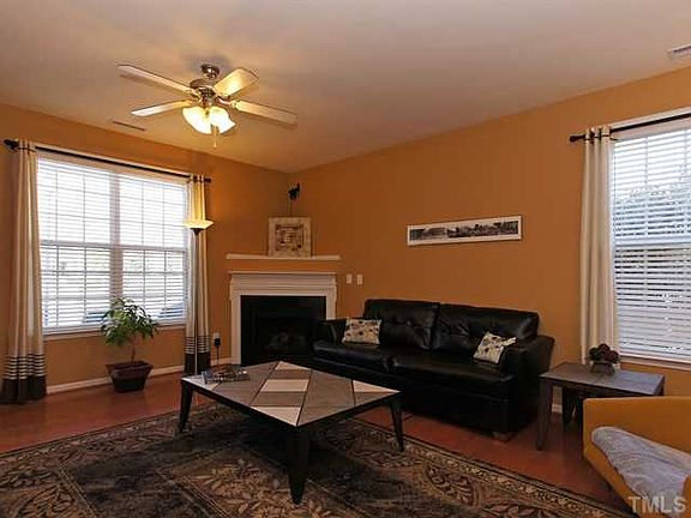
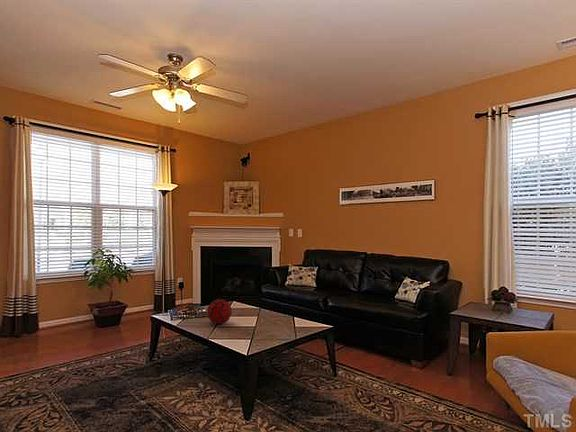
+ decorative orb (219, 311)
